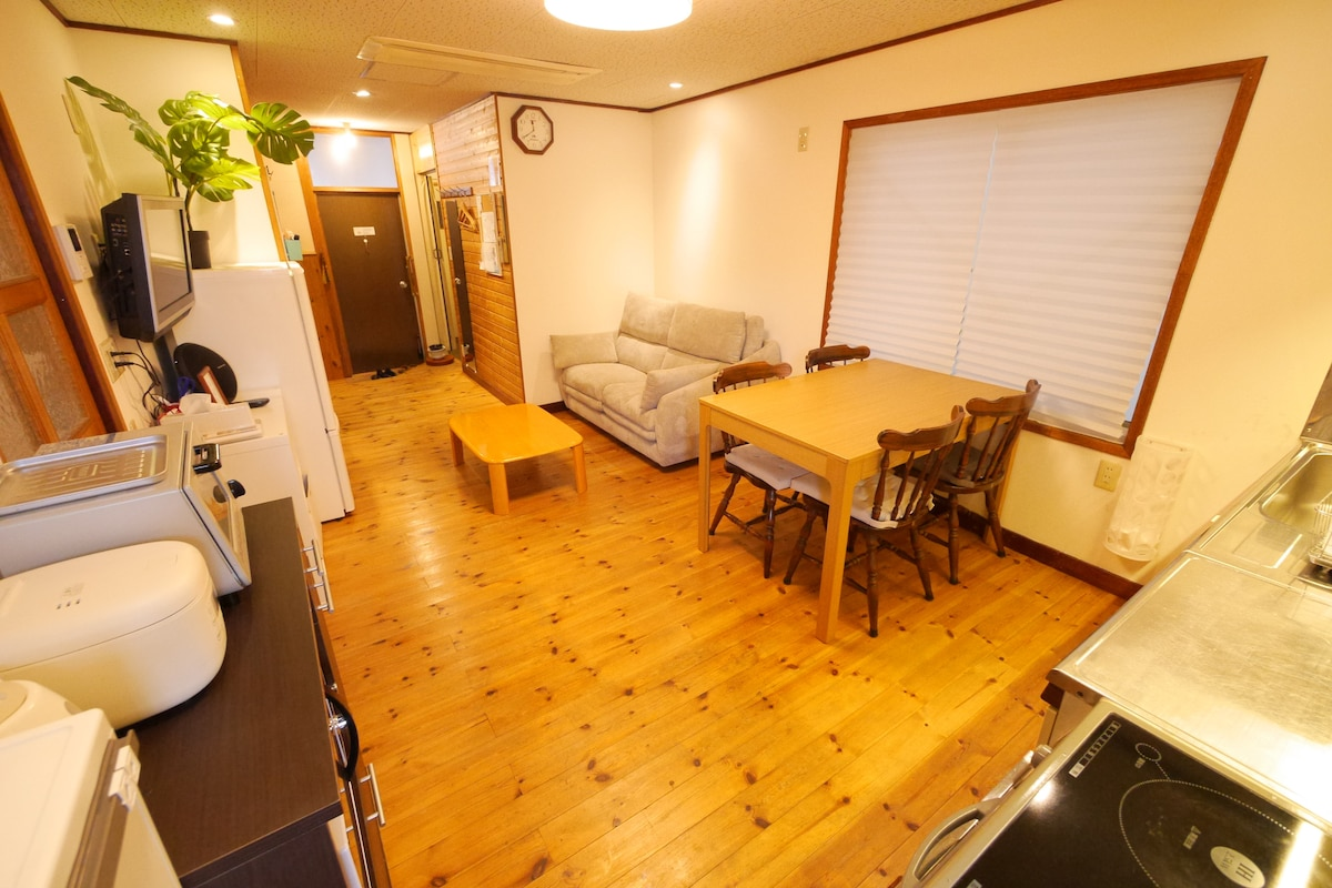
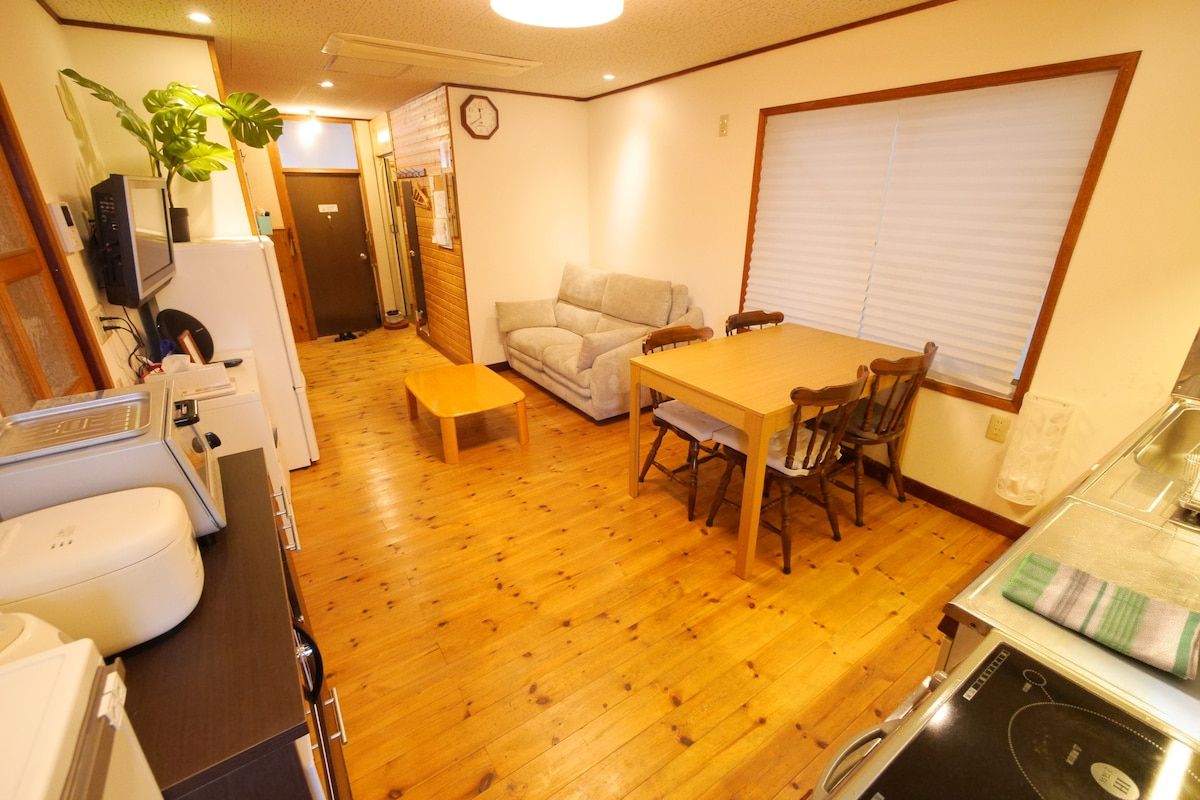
+ dish towel (1100, 605)
